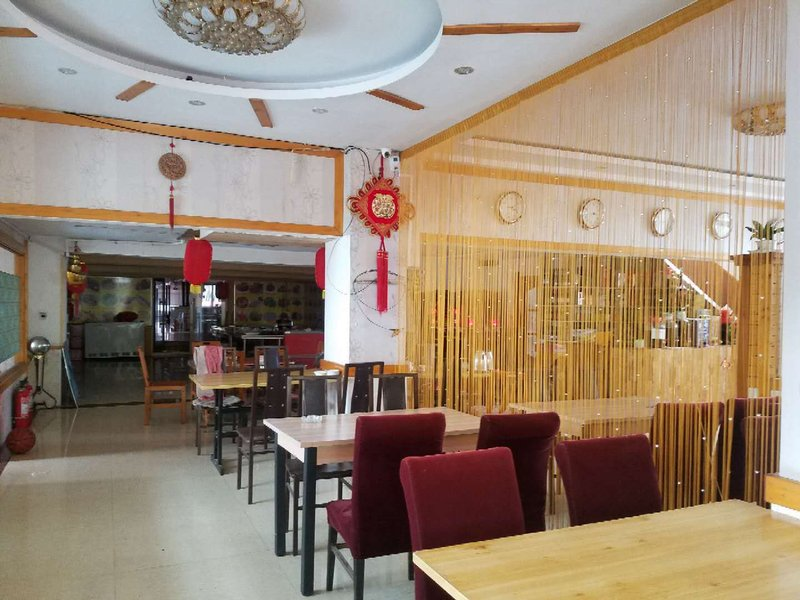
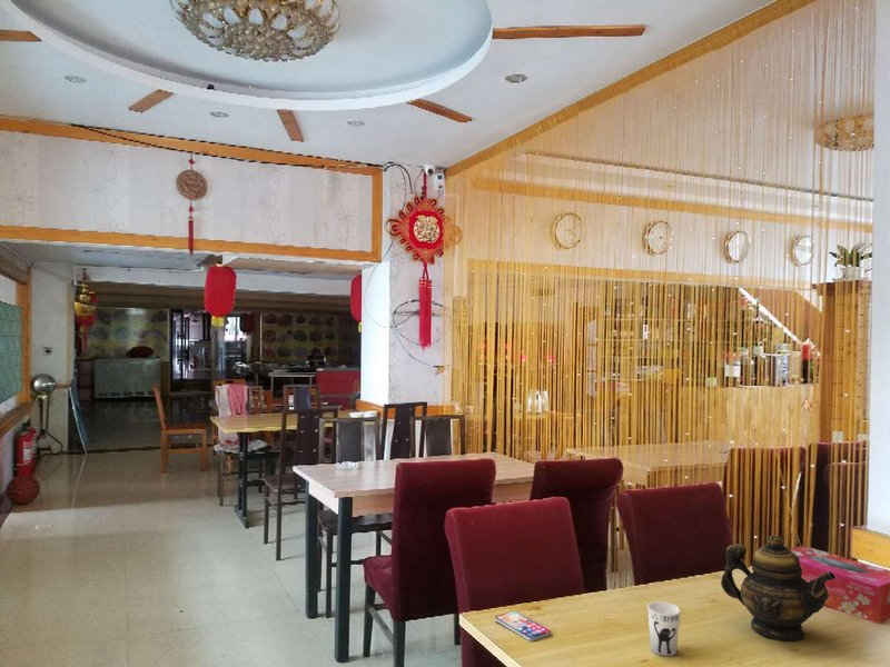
+ smartphone (522, 625)
+ tissue box (837, 581)
+ teapot (774, 581)
+ cup (663, 628)
